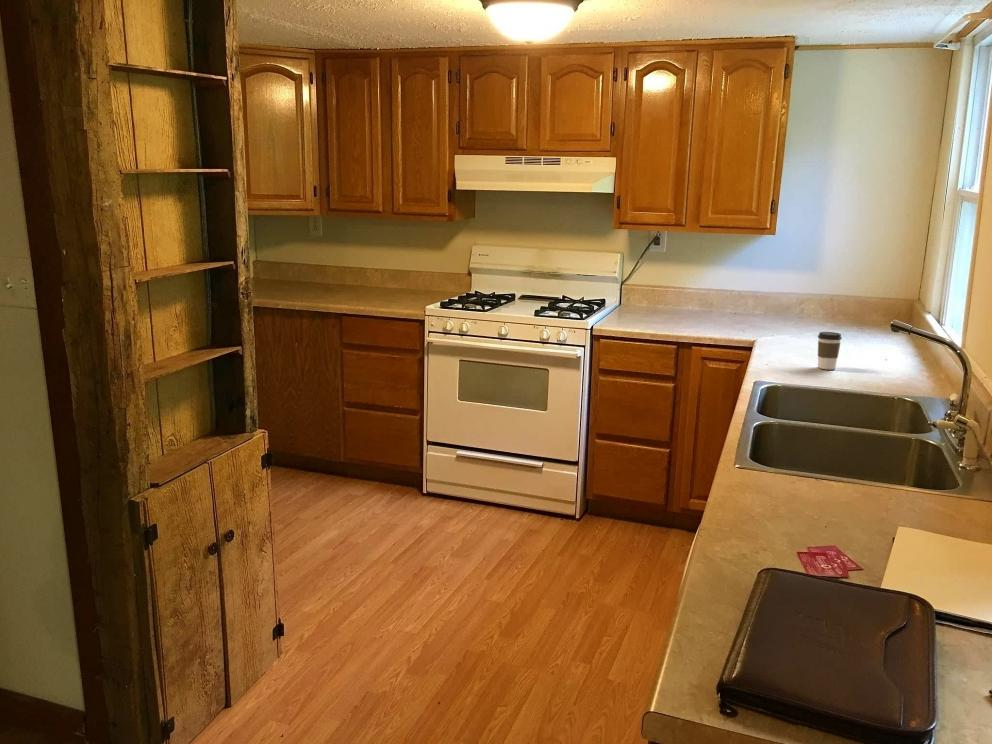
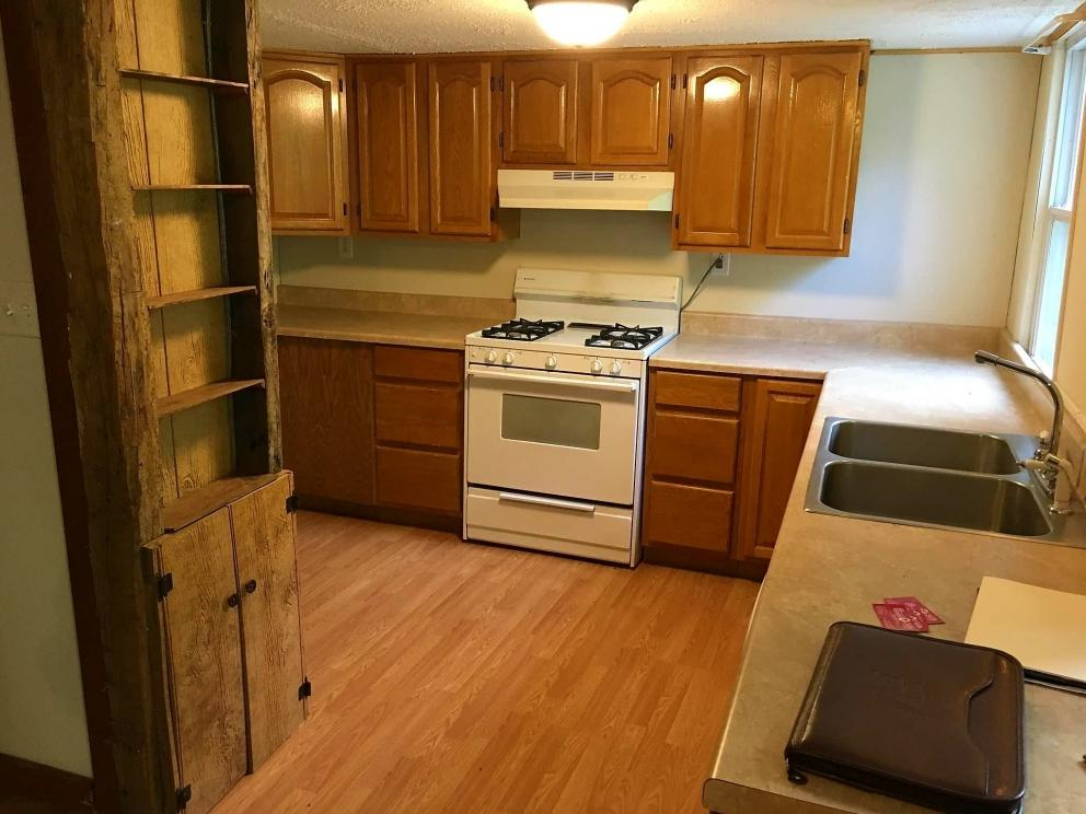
- coffee cup (828, 350)
